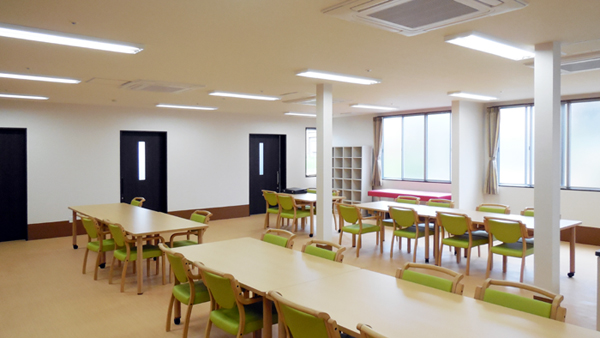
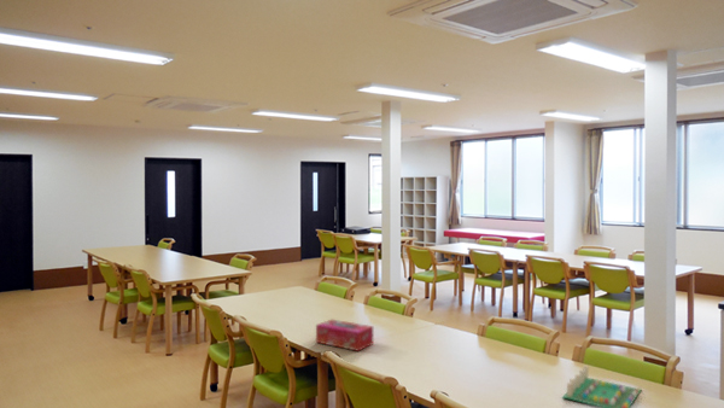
+ board game (602, 386)
+ tissue box (344, 334)
